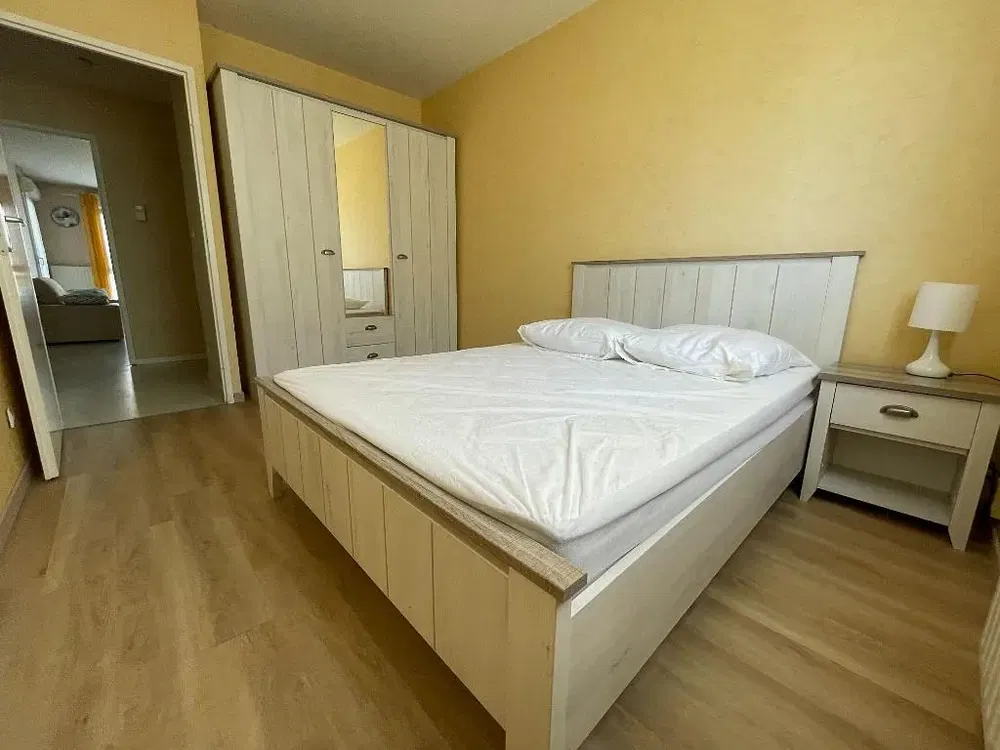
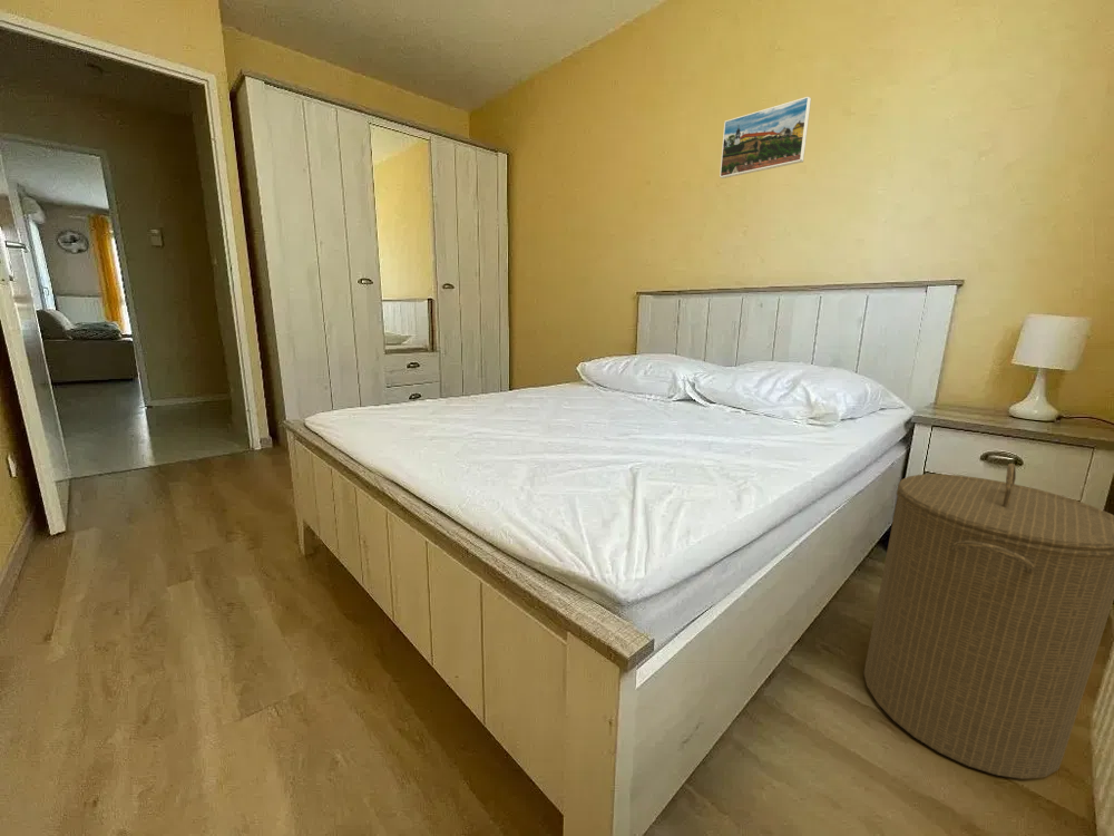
+ laundry hamper (980, 594)
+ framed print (762, 140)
